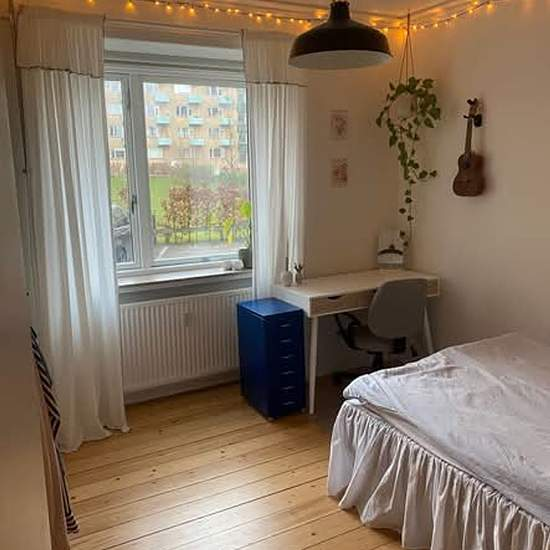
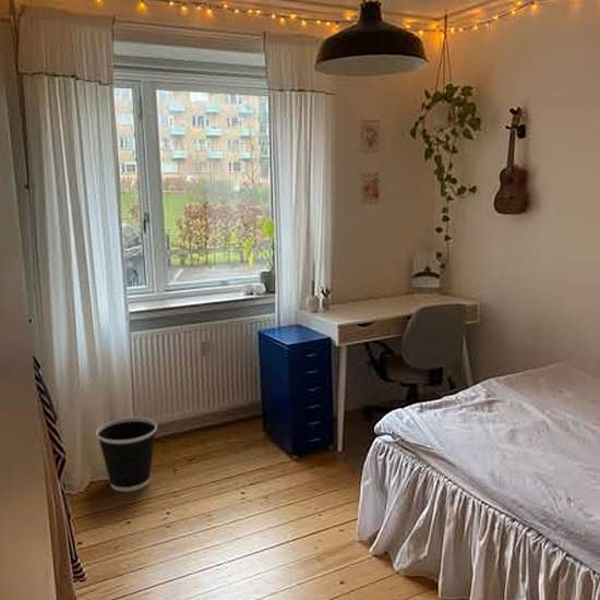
+ wastebasket (128, 455)
